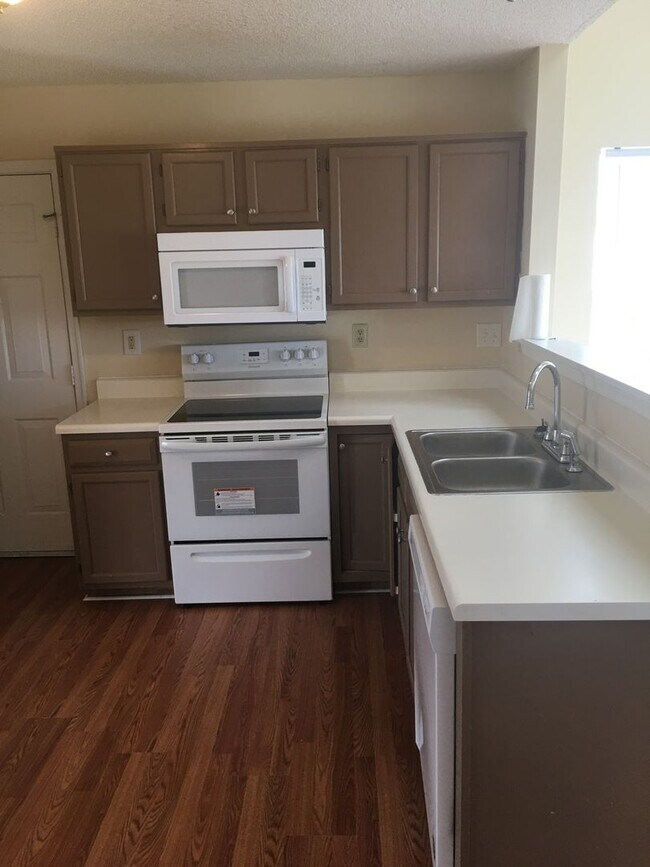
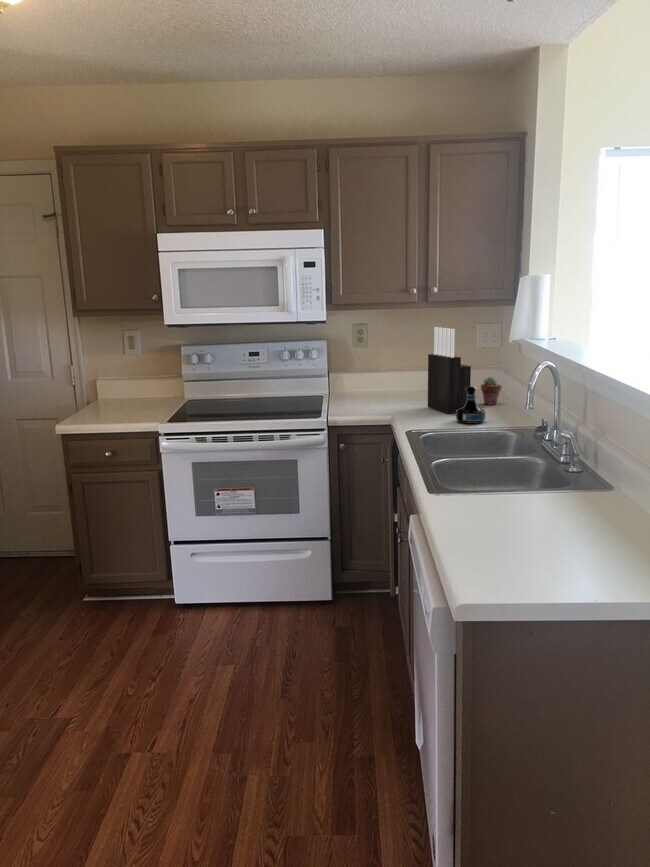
+ knife block (451, 368)
+ tequila bottle (470, 403)
+ potted succulent (490, 390)
